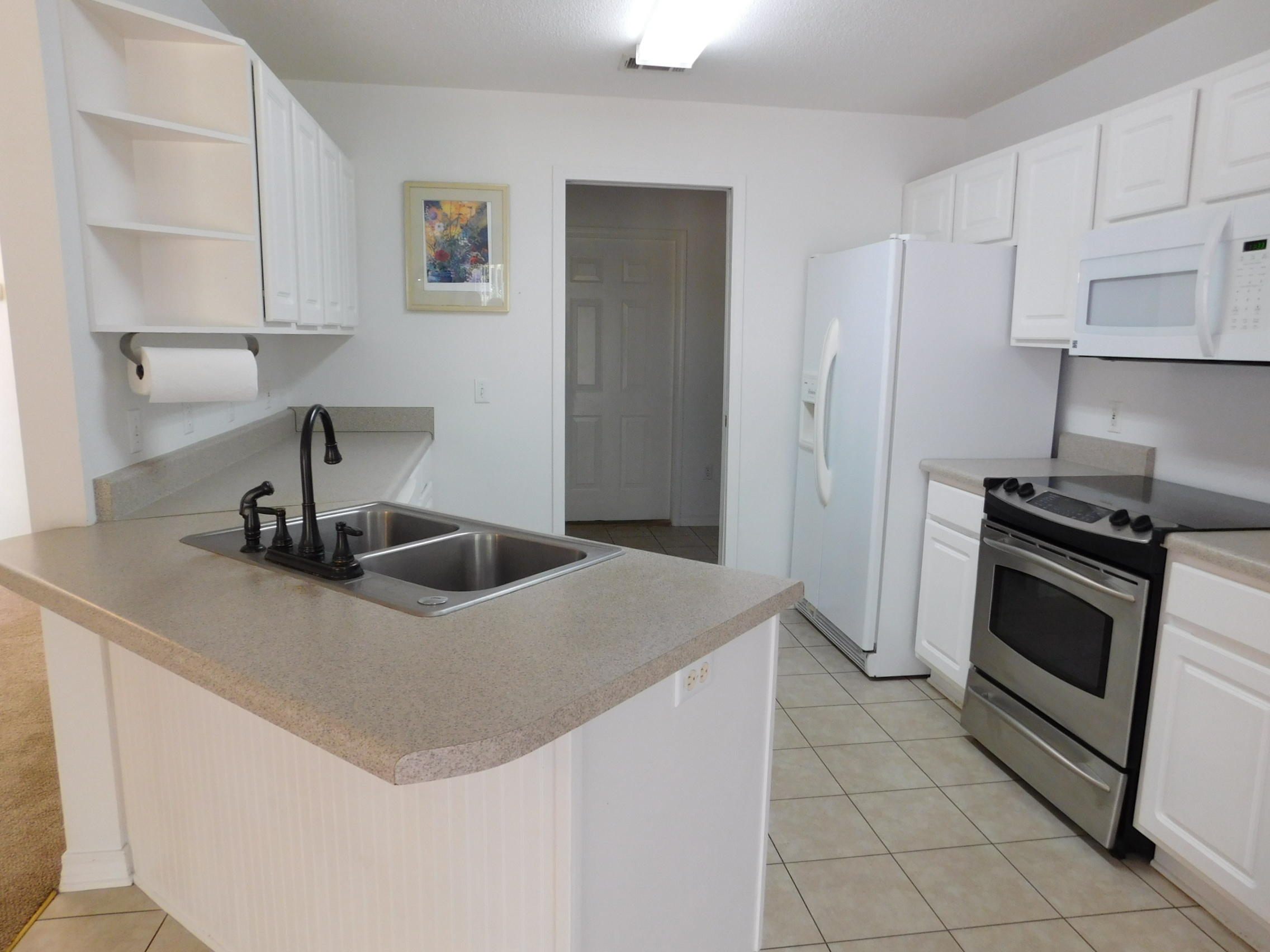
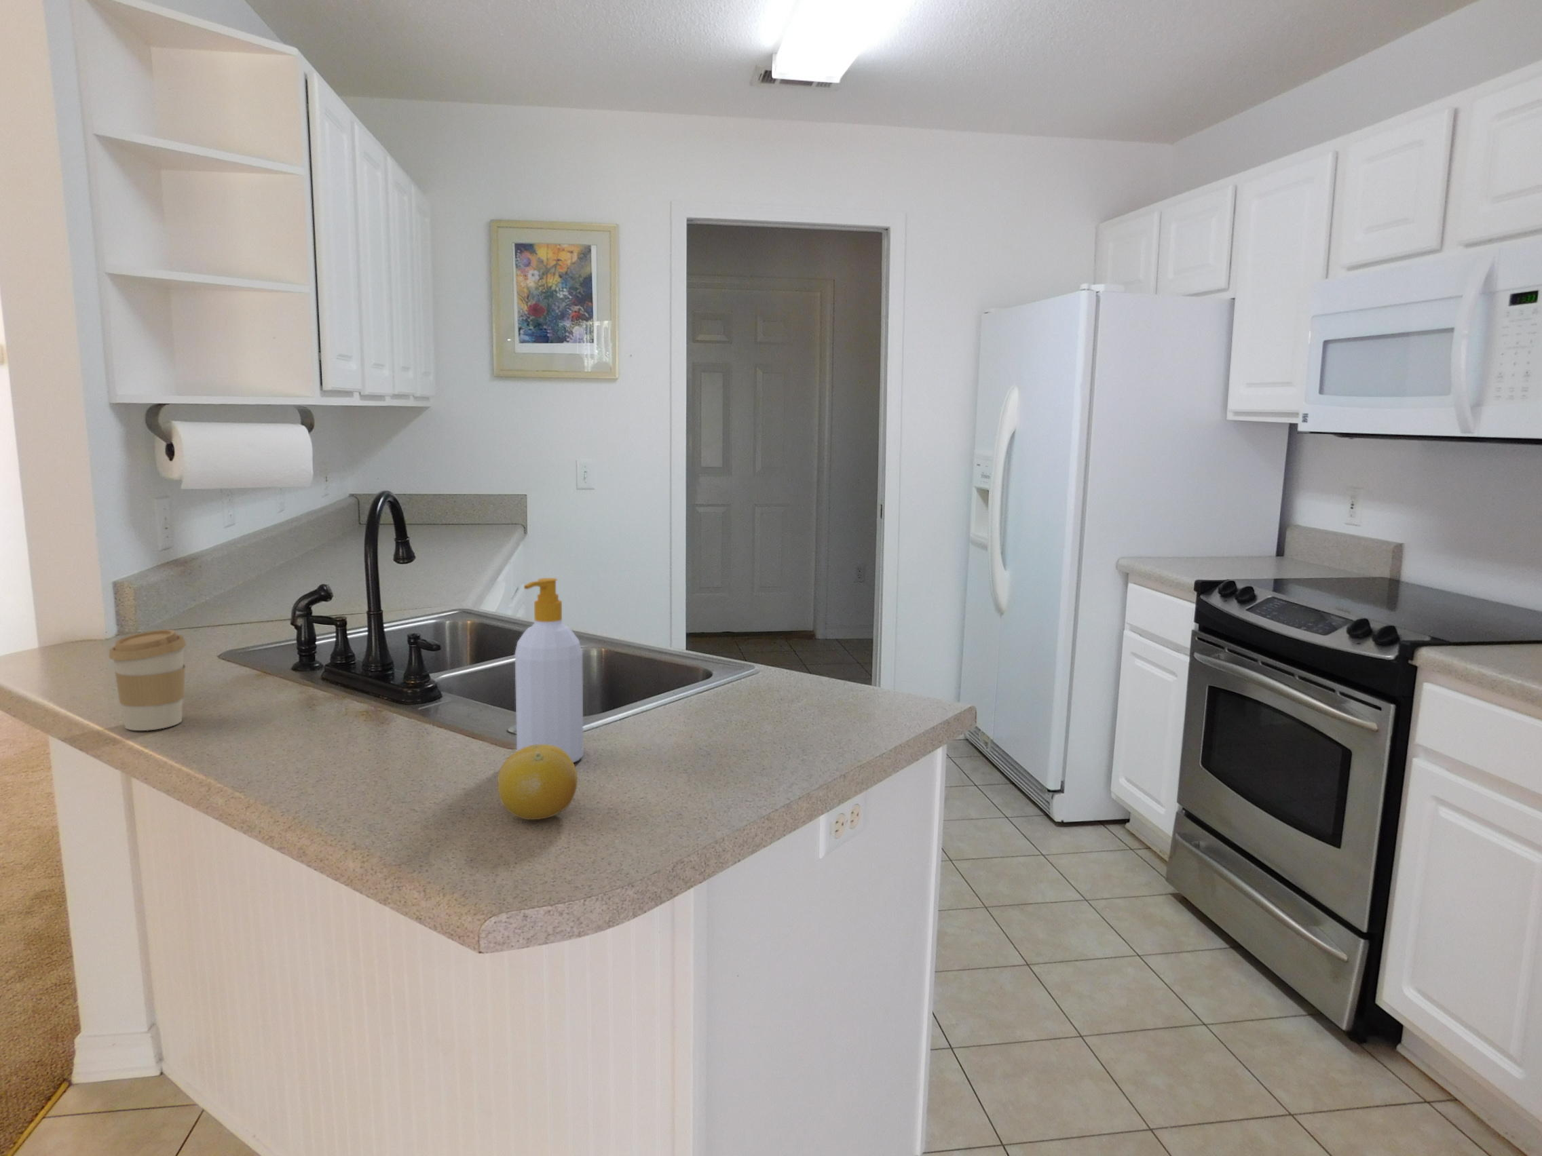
+ soap bottle (548, 669)
+ fruit (538, 782)
+ coffee cup (151, 679)
